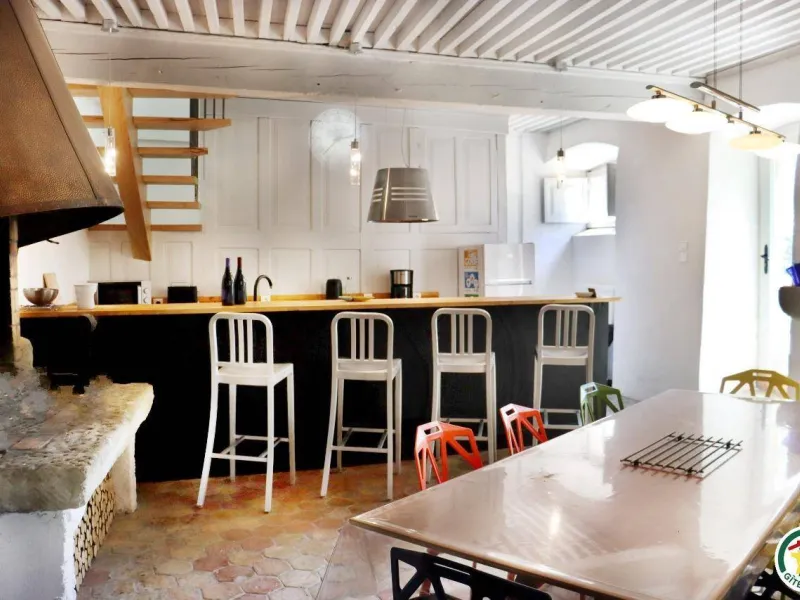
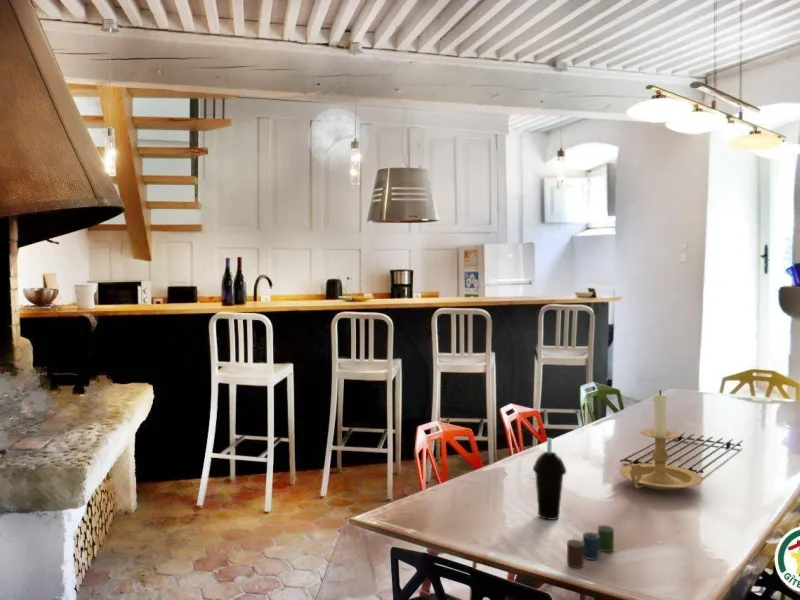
+ cup (549, 477)
+ candle holder (659, 437)
+ cup (592, 537)
